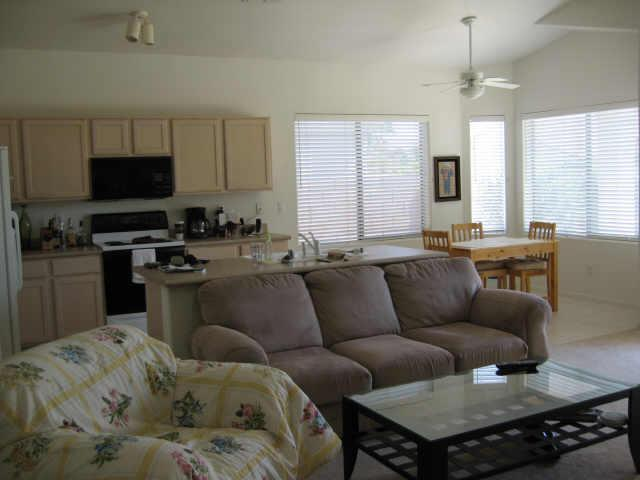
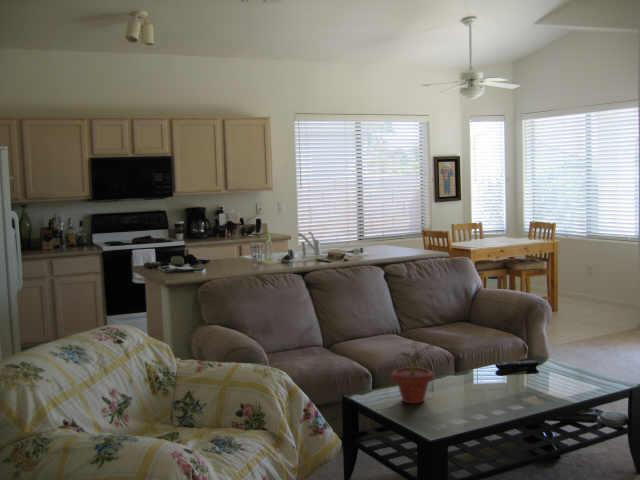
+ potted plant (413, 368)
